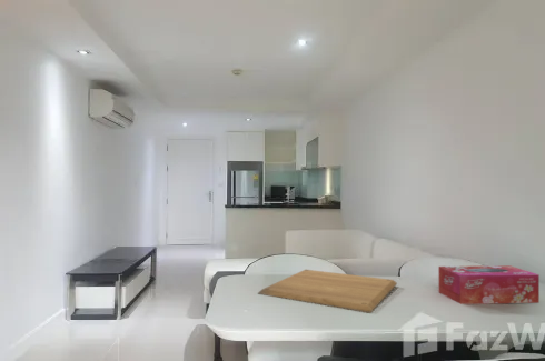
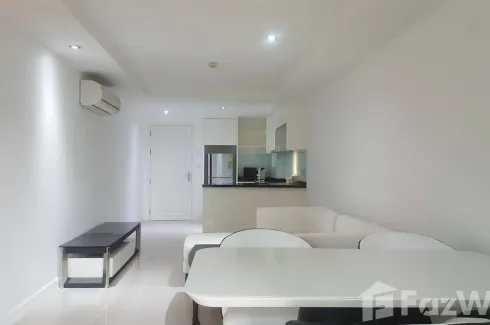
- chopping board (330, 287)
- tissue box (486, 283)
